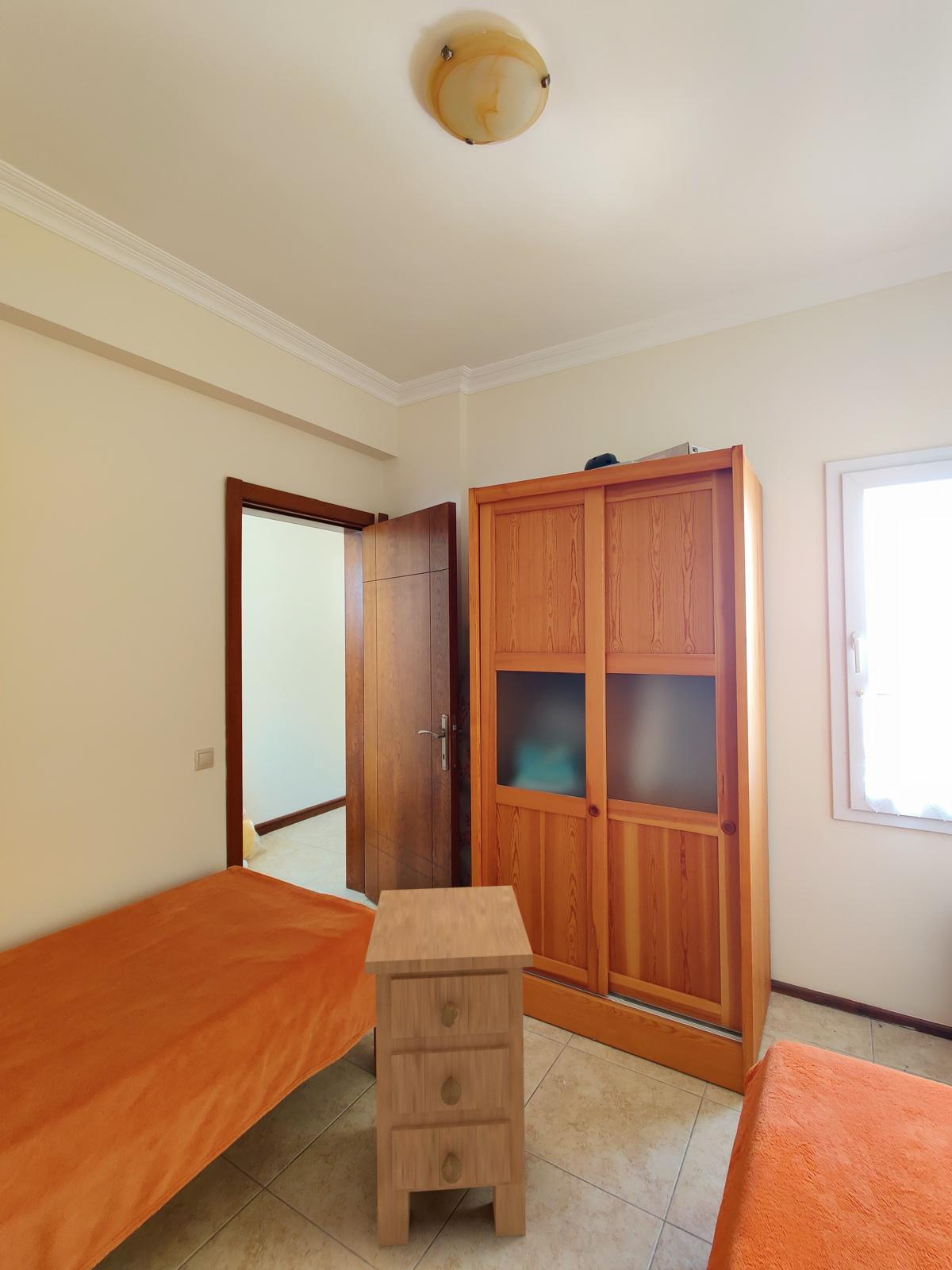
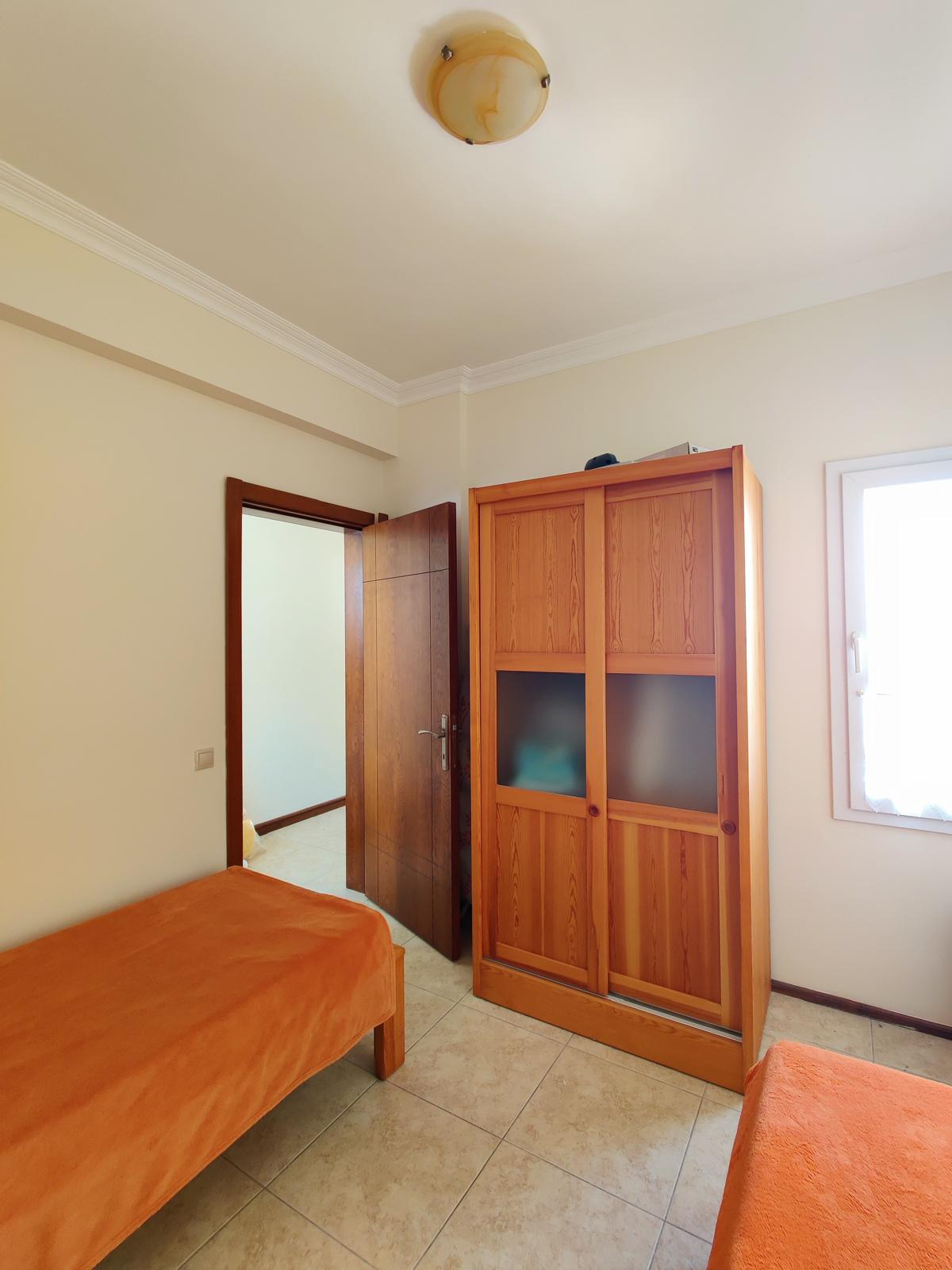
- nightstand (449, 1052)
